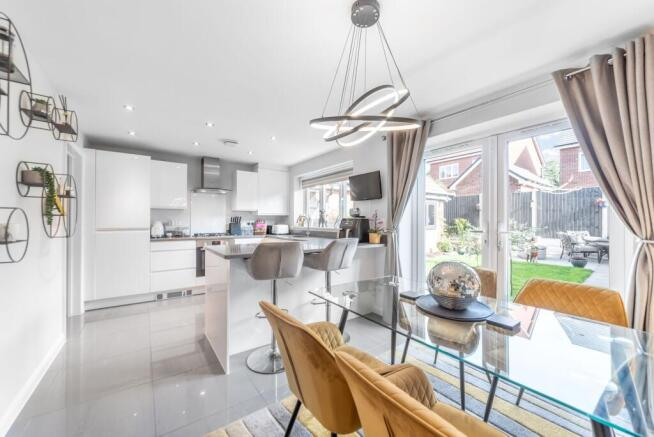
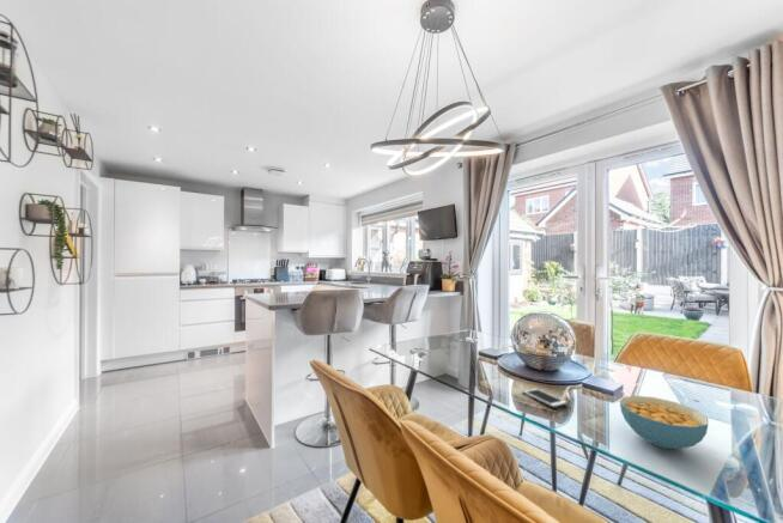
+ cereal bowl (661, 426)
+ cell phone (544, 397)
